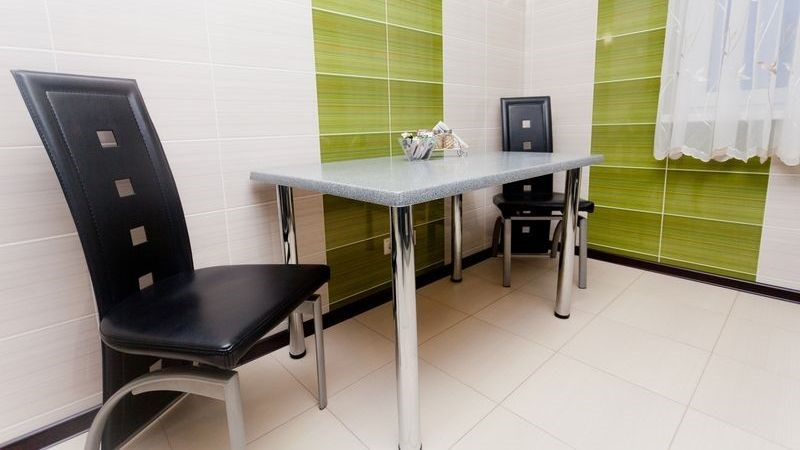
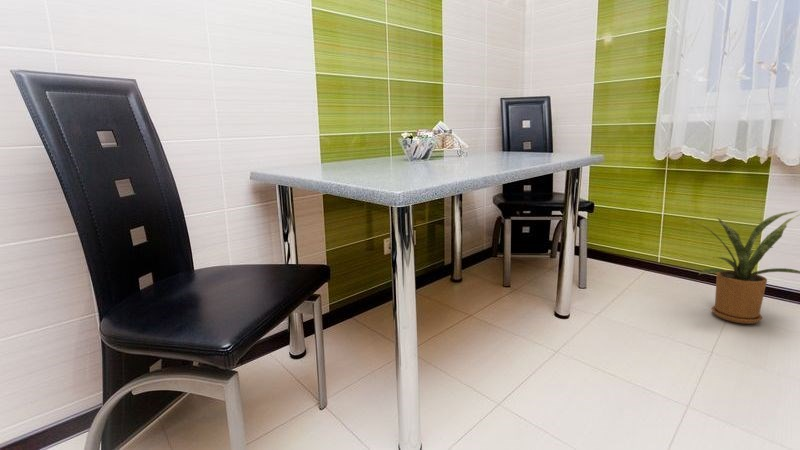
+ house plant (740, 262)
